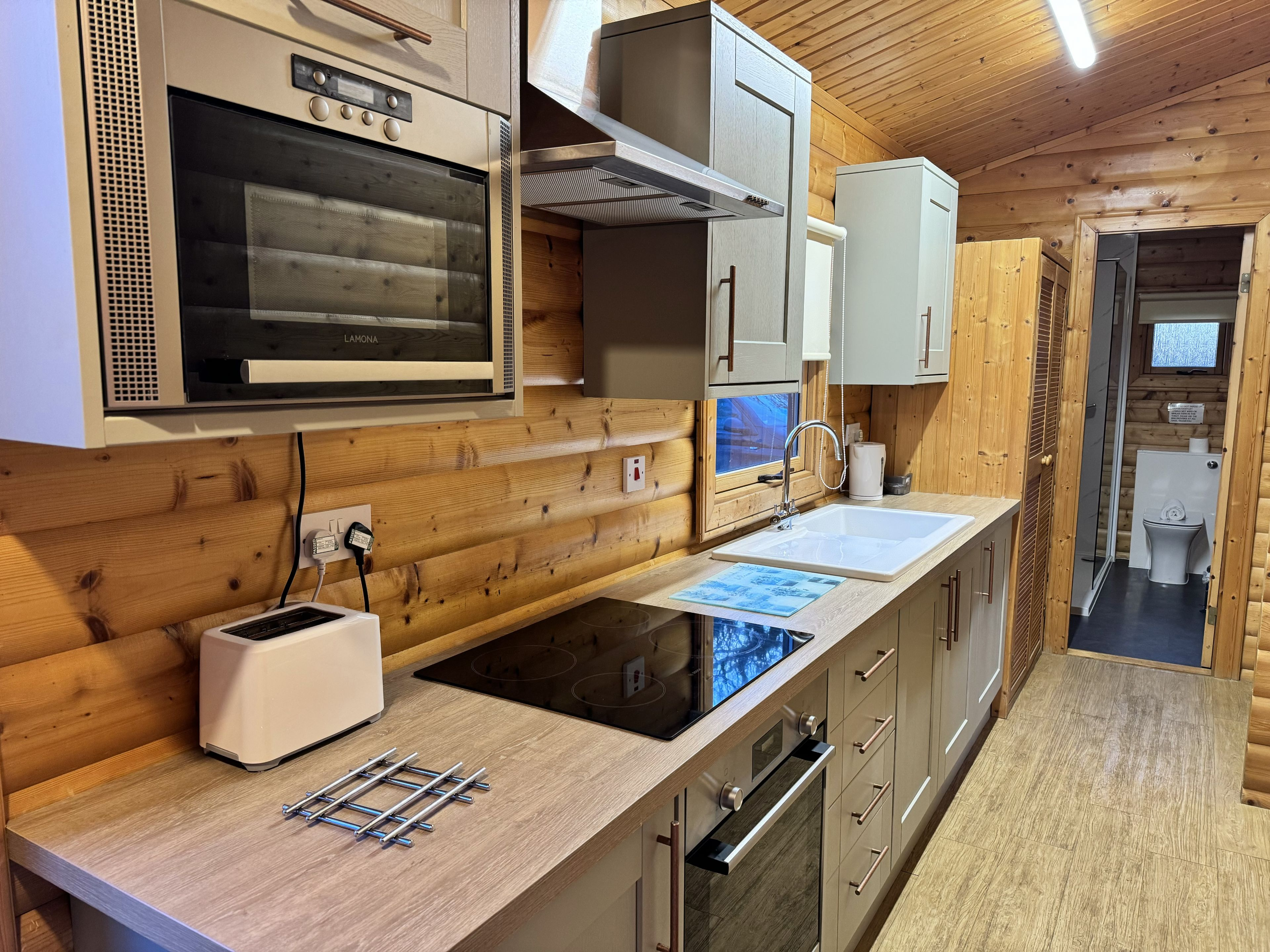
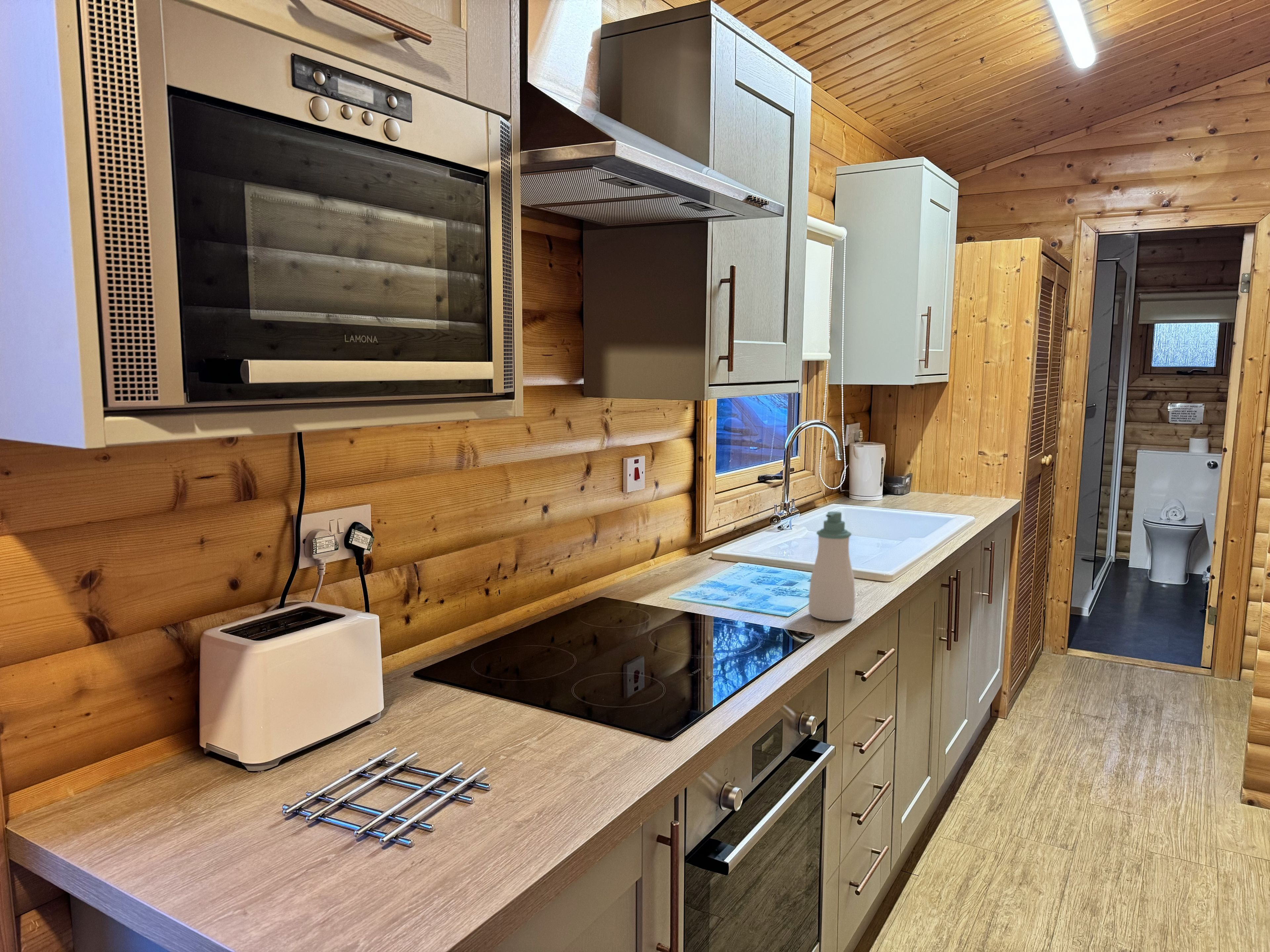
+ soap bottle (833, 564)
